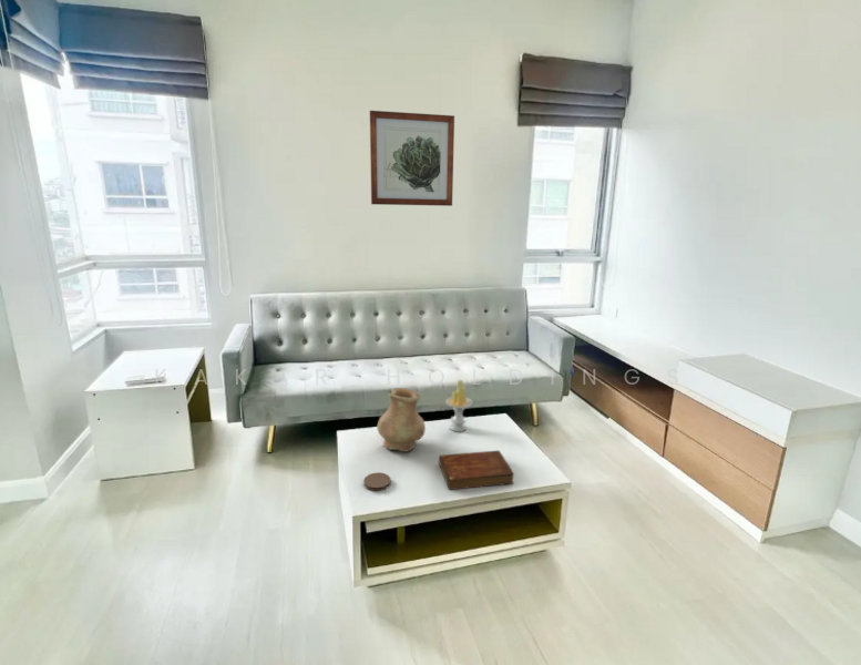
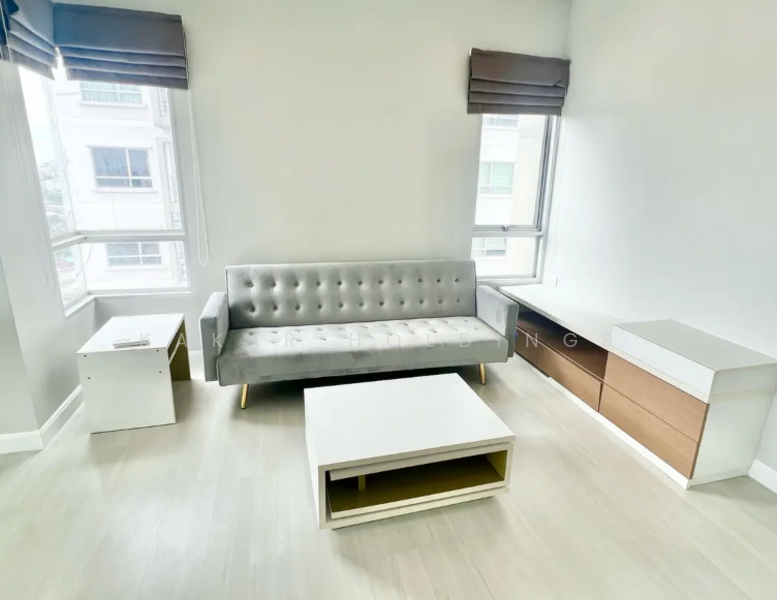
- candle (459, 403)
- vase (401, 419)
- bible (474, 468)
- wall art (412, 160)
- coaster (377, 481)
